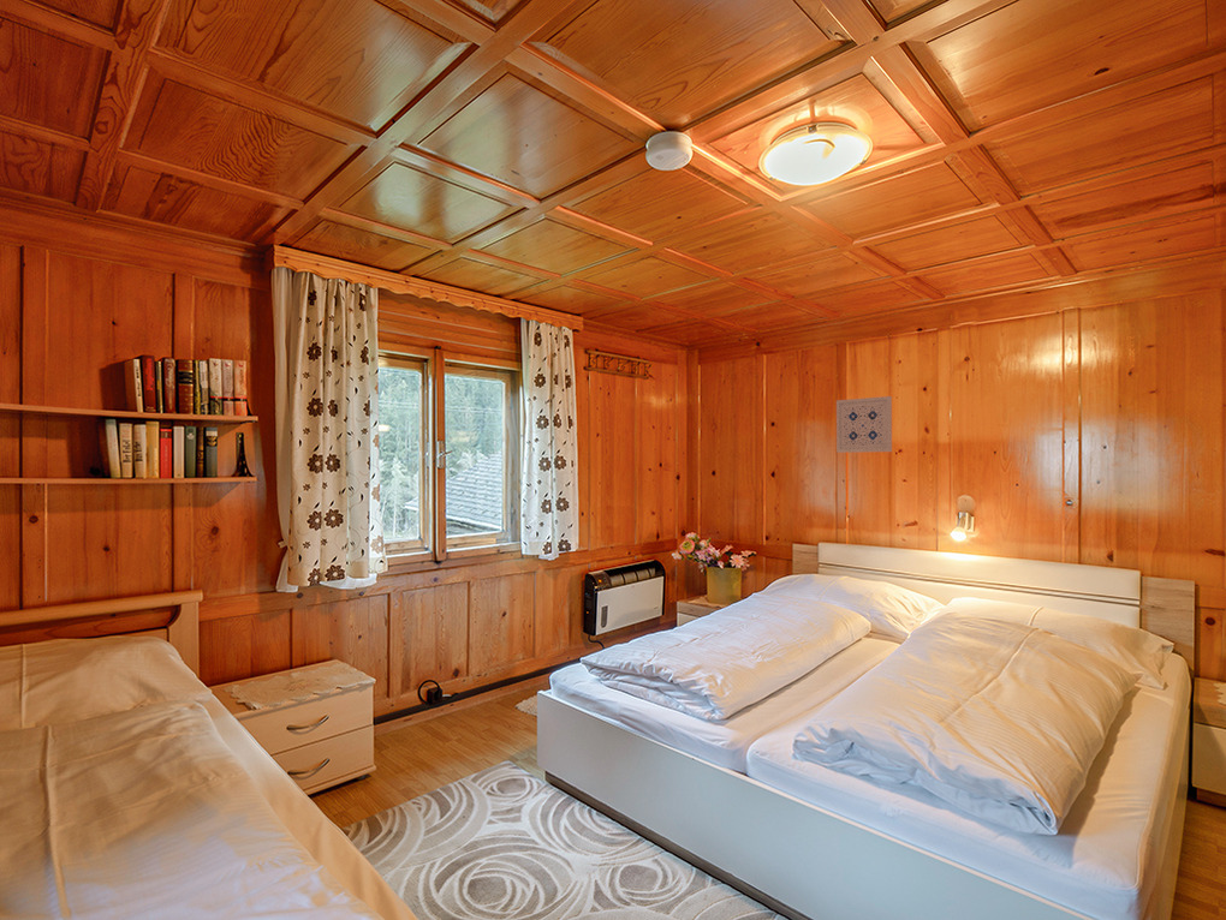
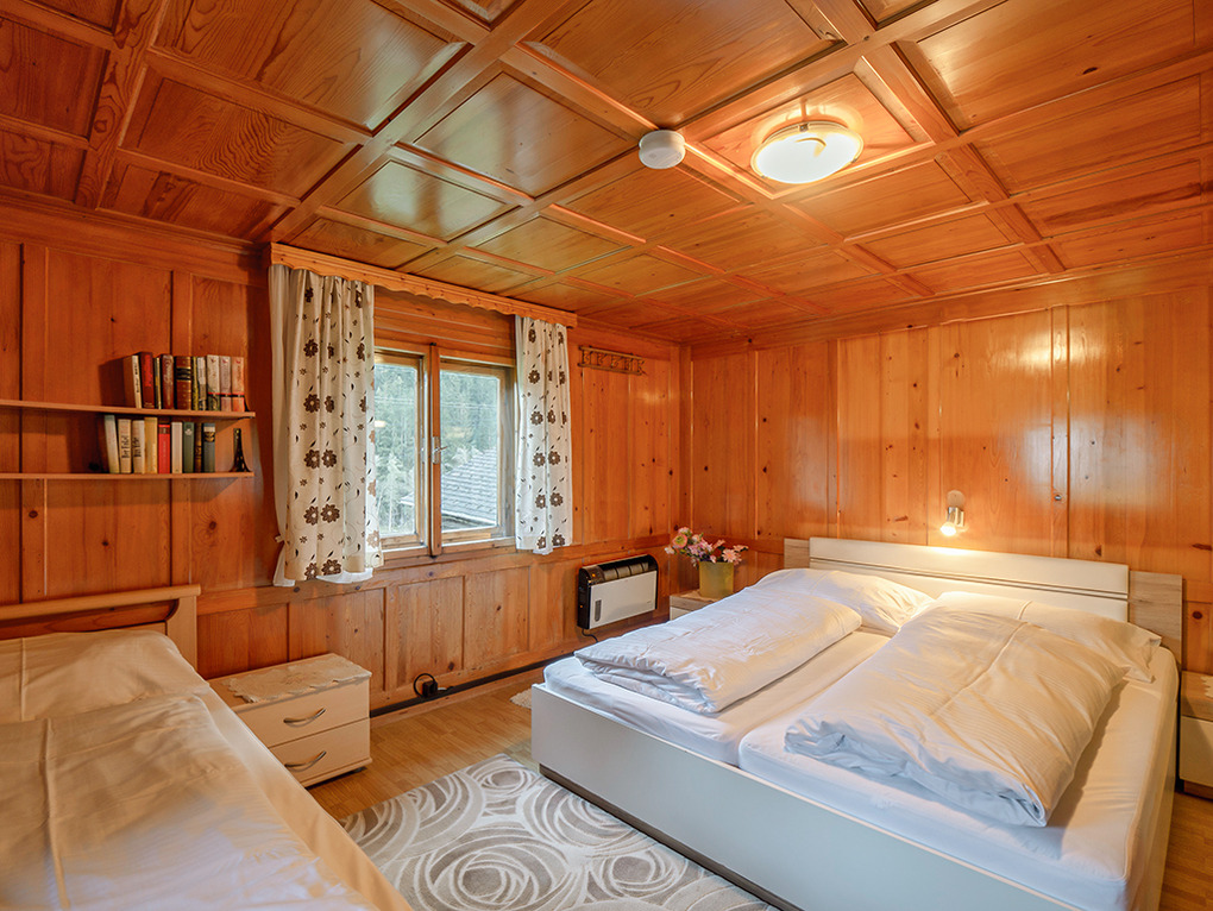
- wall art (863, 425)
